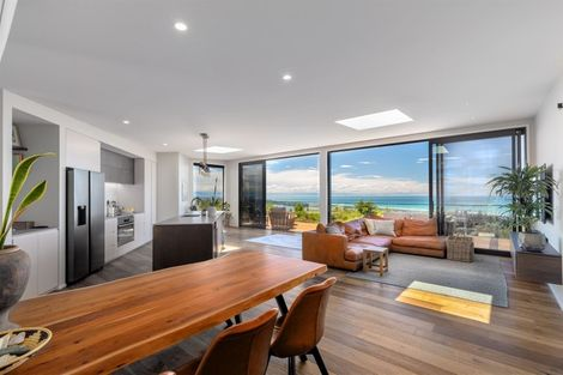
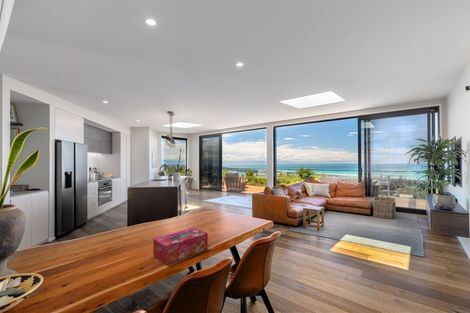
+ tissue box (181, 243)
